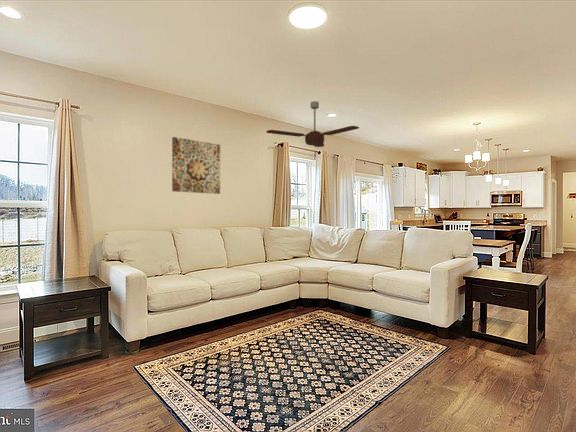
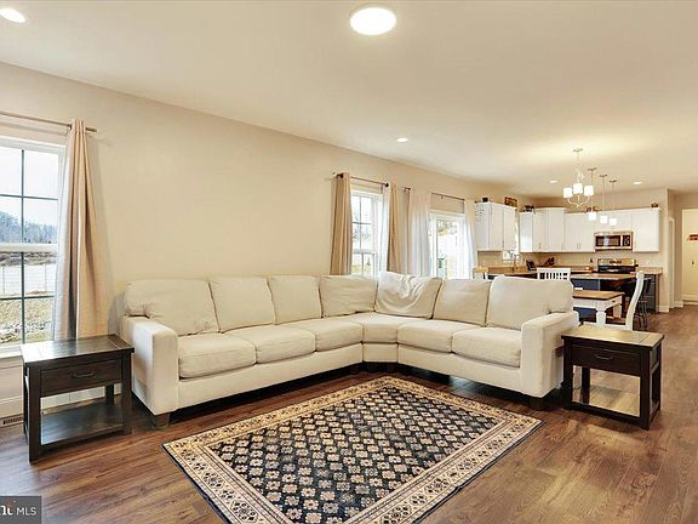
- wall art (197, 166)
- ceiling fan (314, 125)
